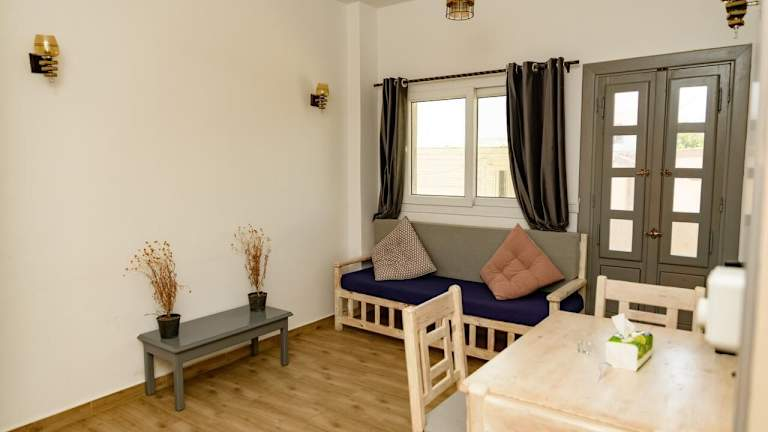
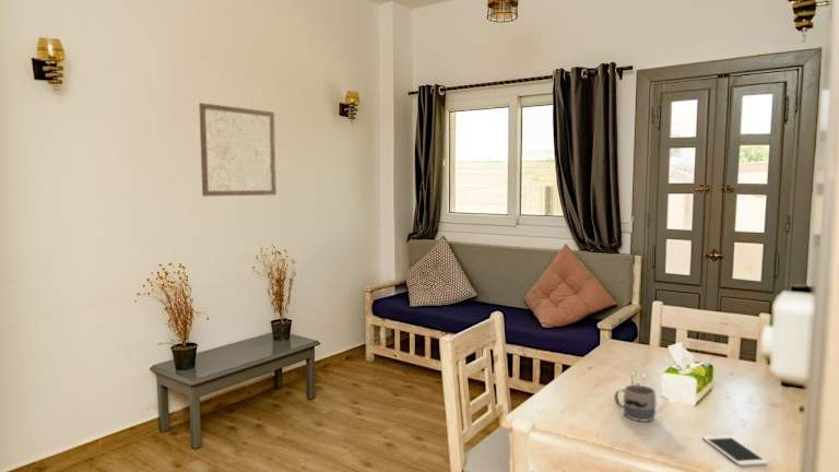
+ cell phone (733, 449)
+ mug (634, 401)
+ wall art (237, 152)
